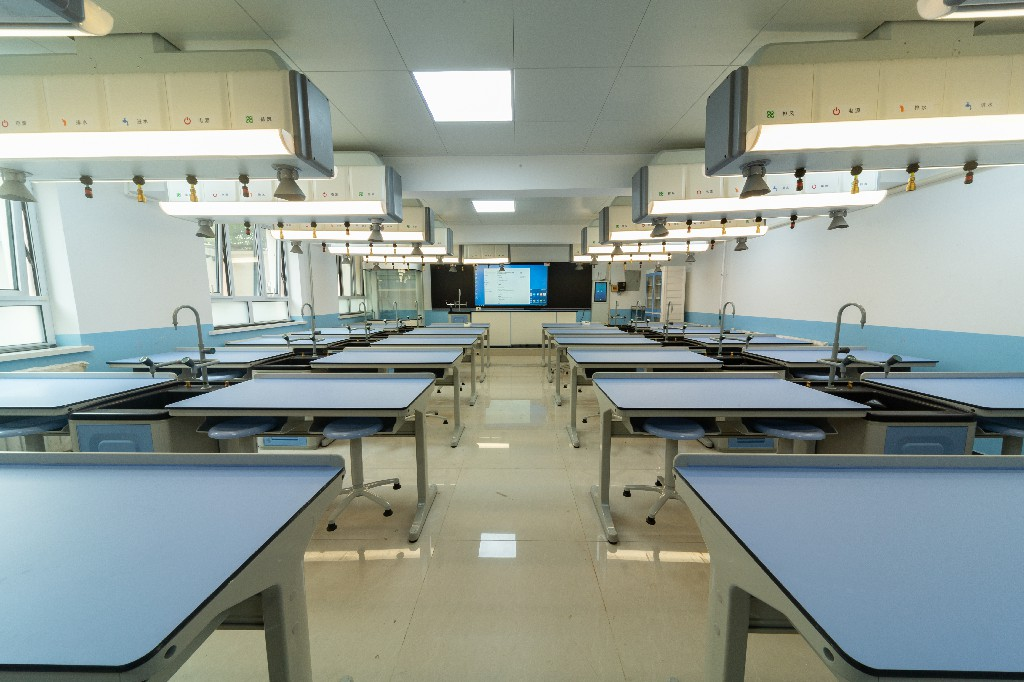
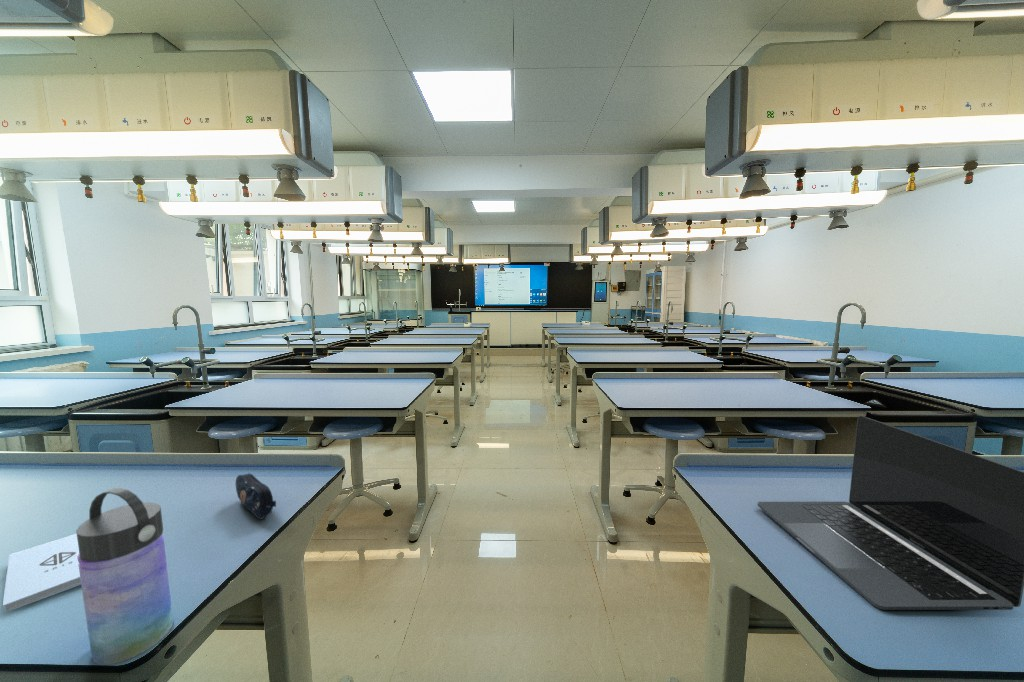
+ laptop (867, 495)
+ pencil case (253, 494)
+ notepad (57, 564)
+ water bottle (125, 565)
